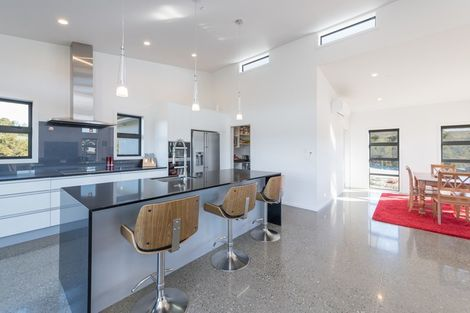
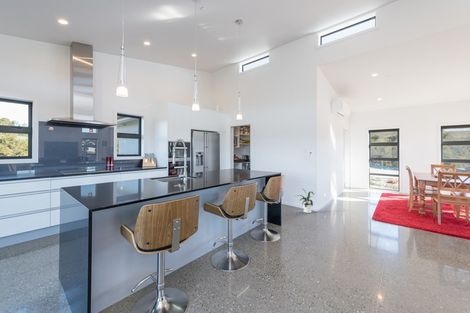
+ house plant (306, 200)
